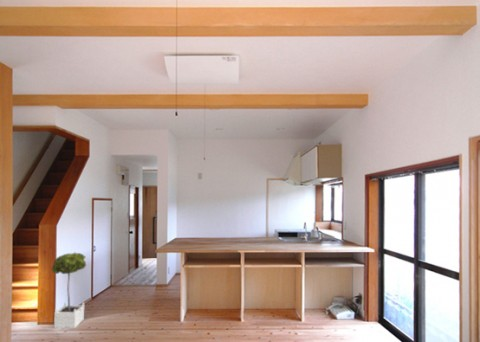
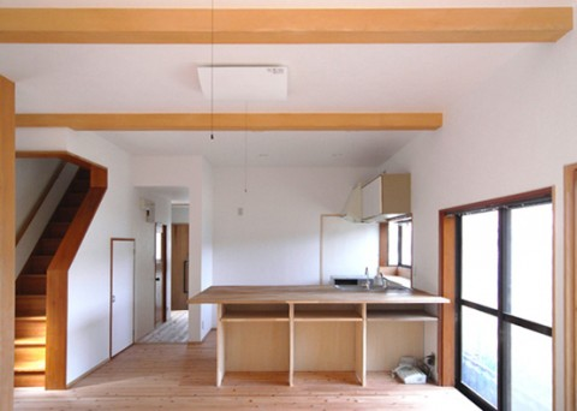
- potted tree (68, 287)
